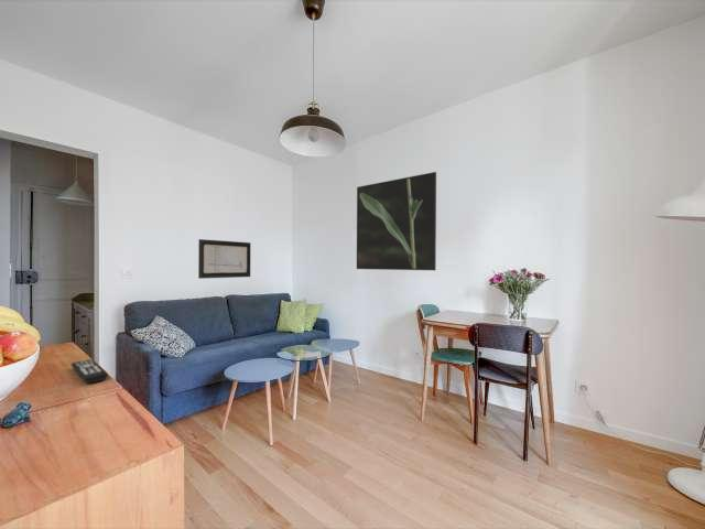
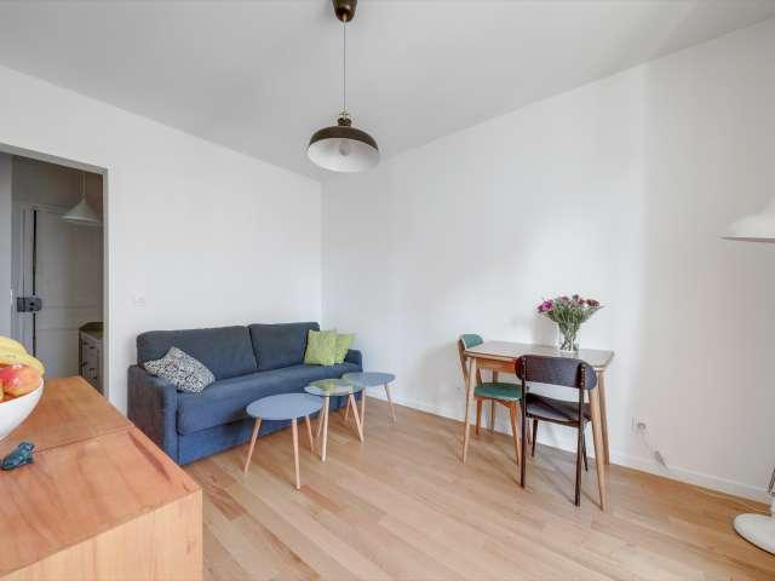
- remote control (88, 370)
- wall art (226, 259)
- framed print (392, 225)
